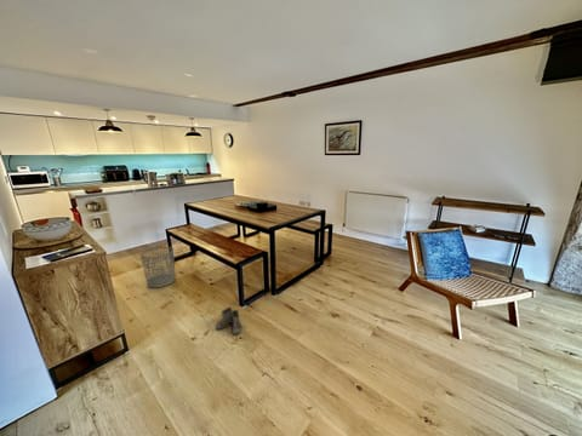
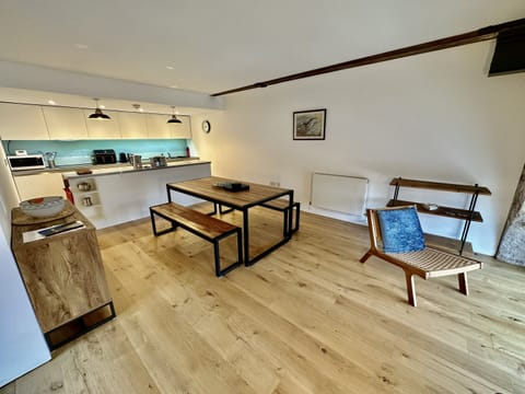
- waste bin (159, 266)
- boots (229, 320)
